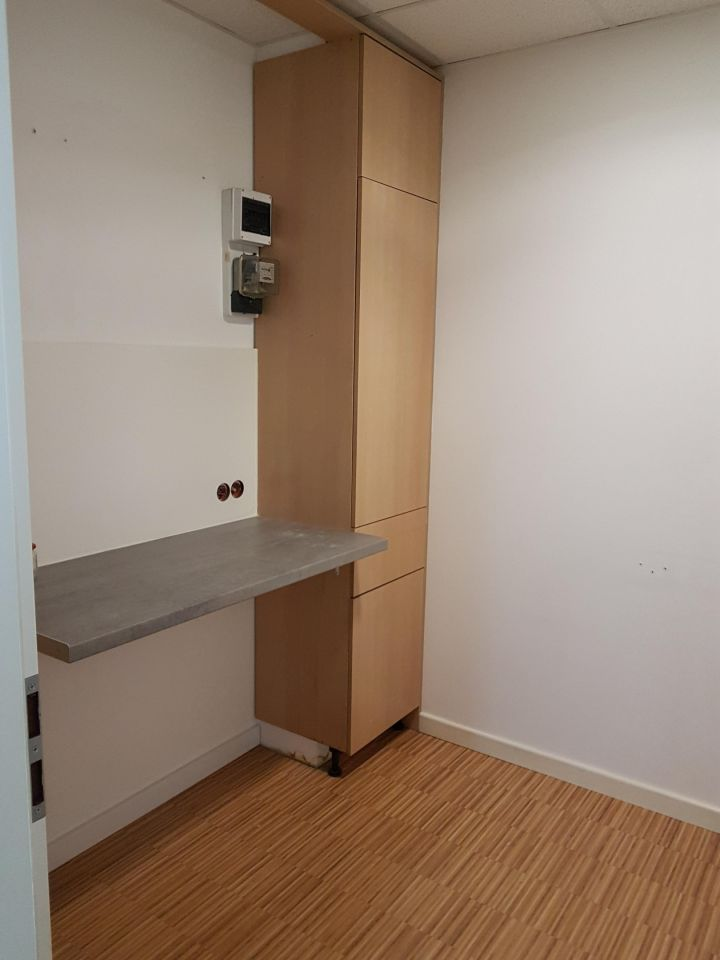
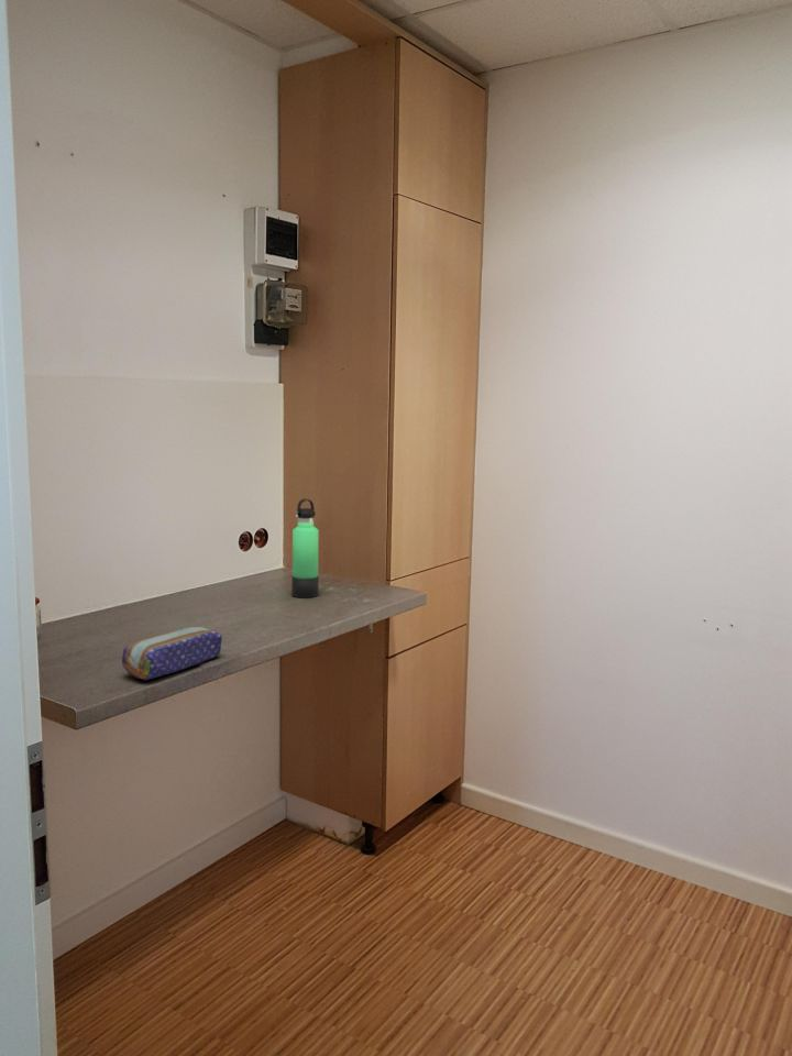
+ thermos bottle (305, 547)
+ pencil case (173, 650)
